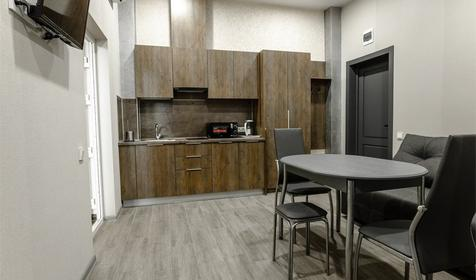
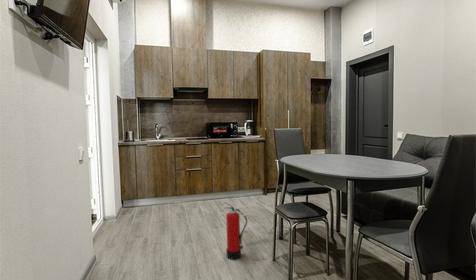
+ fire extinguisher (235, 229)
